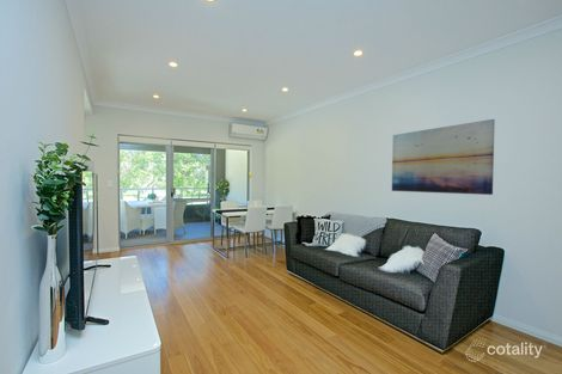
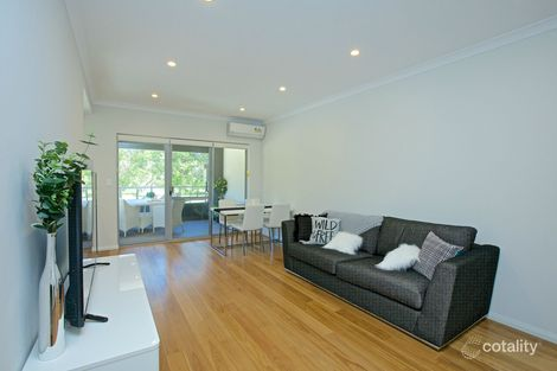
- wall art (435, 160)
